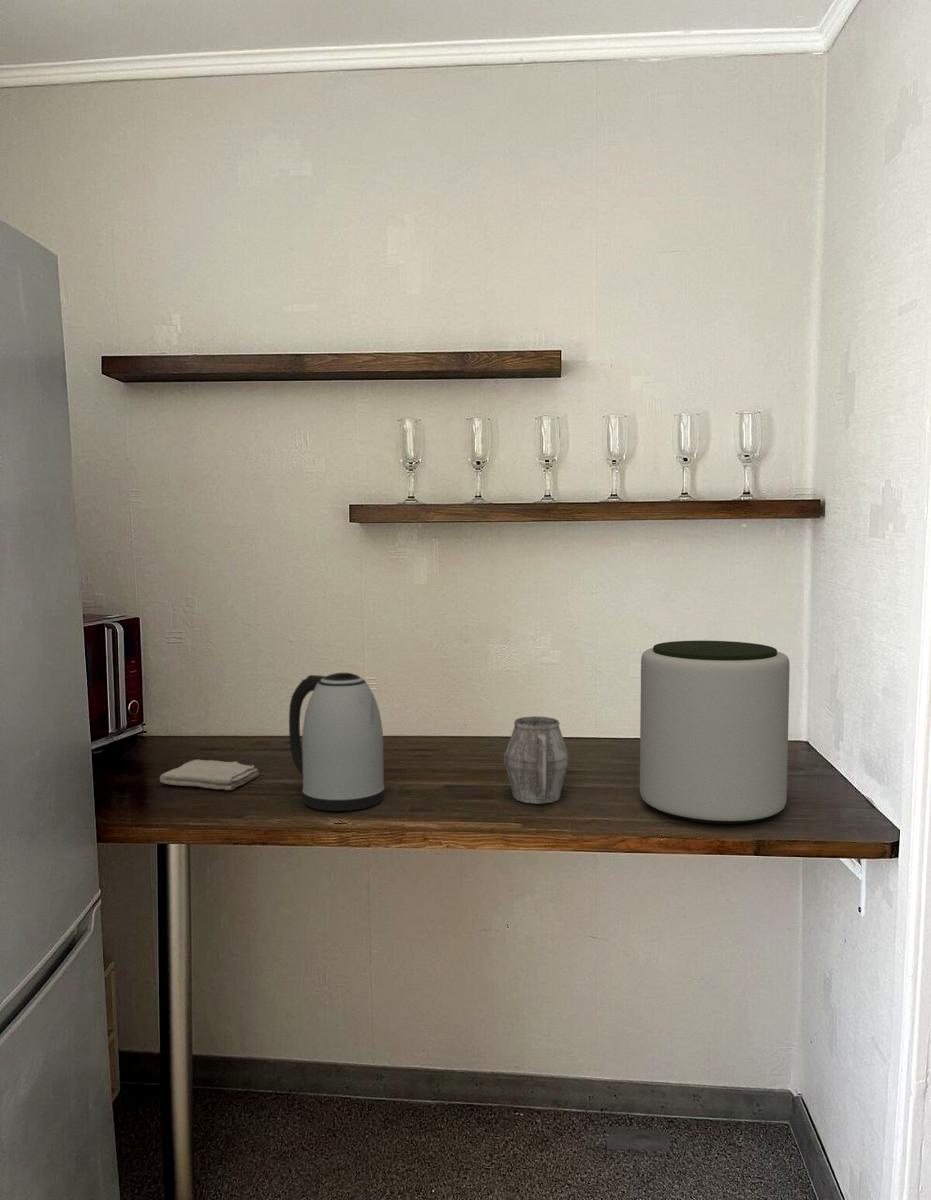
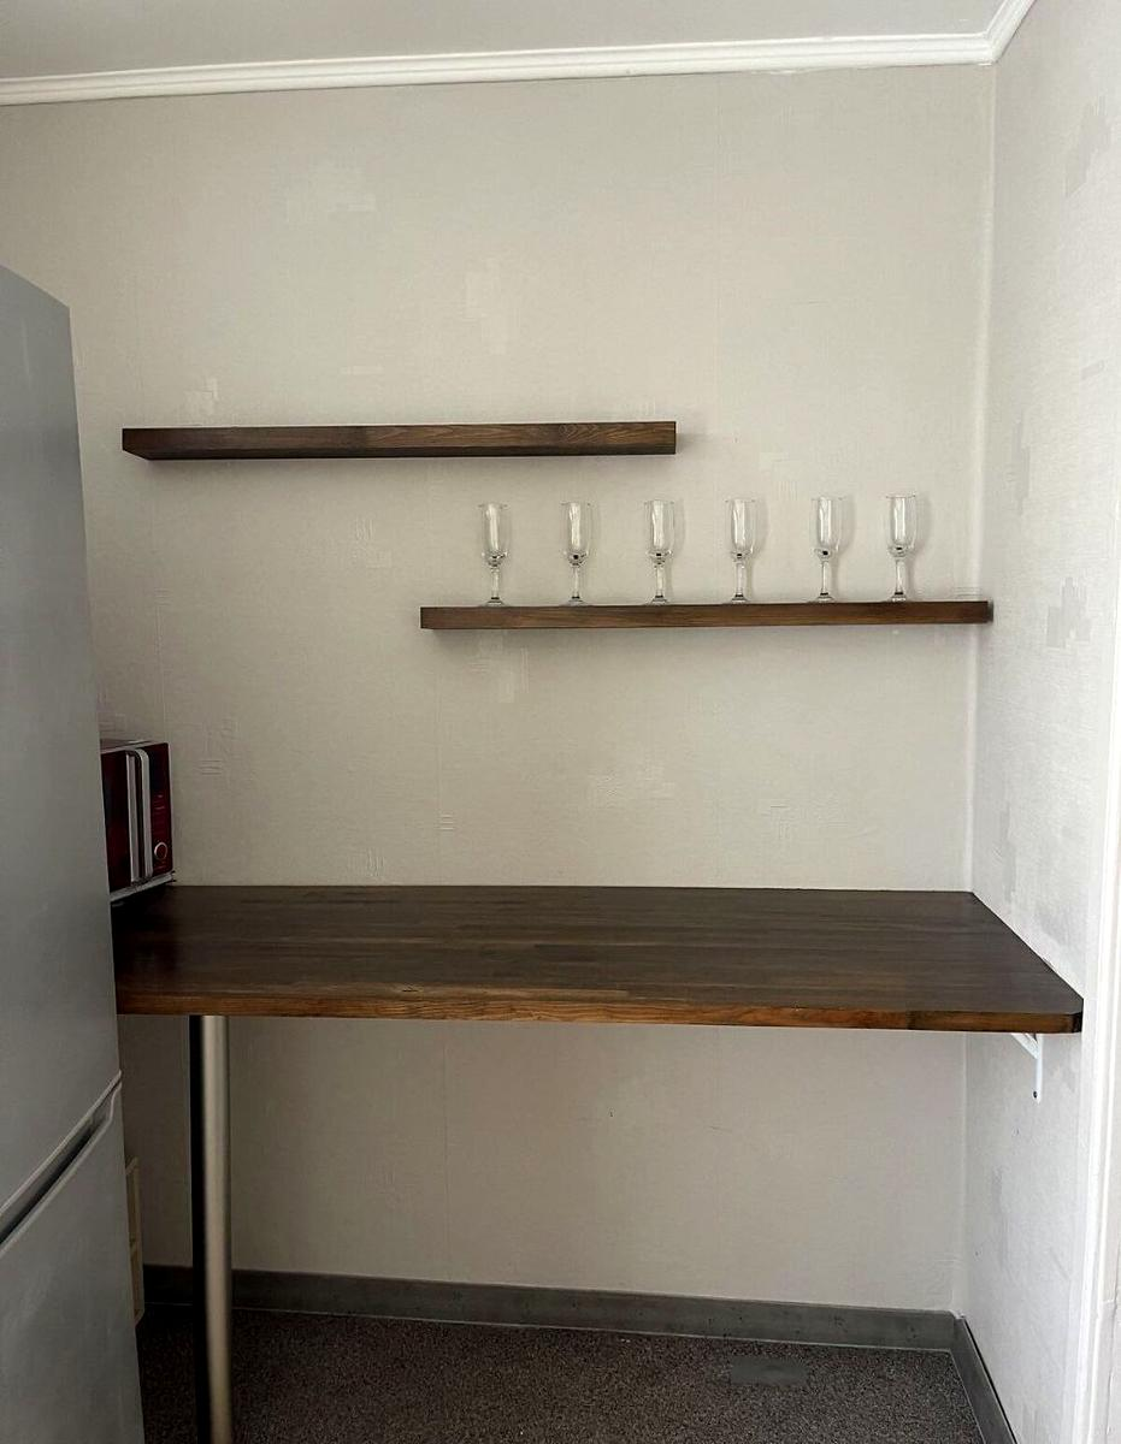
- washcloth (210, 773)
- mug (537, 760)
- kettle (331, 734)
- plant pot (712, 727)
